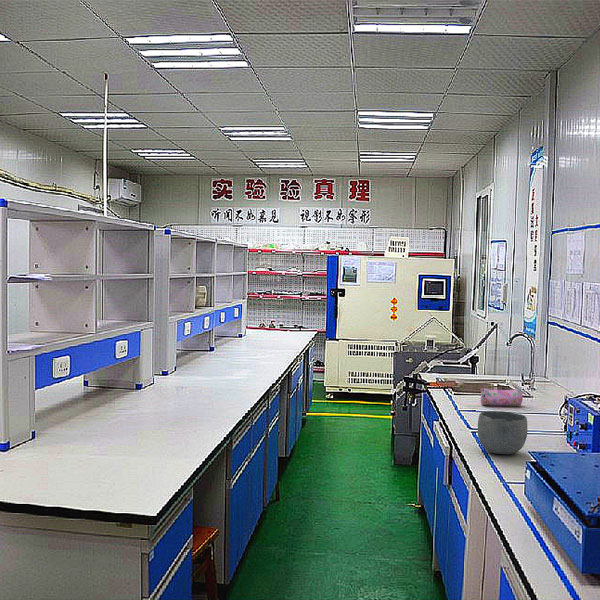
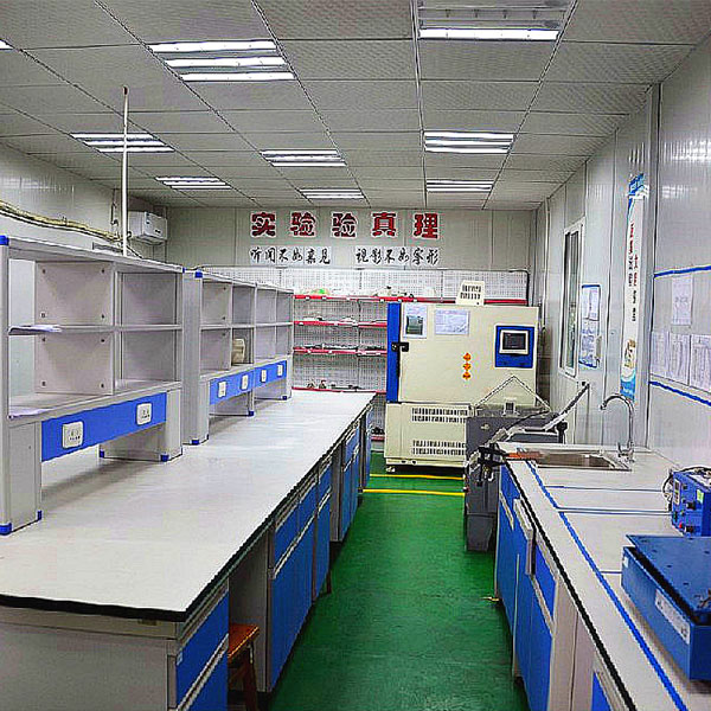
- pencil case (500, 396)
- bowl (502, 433)
